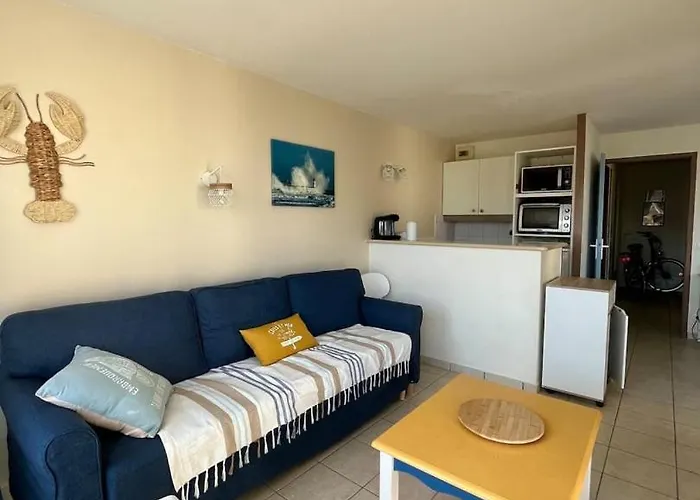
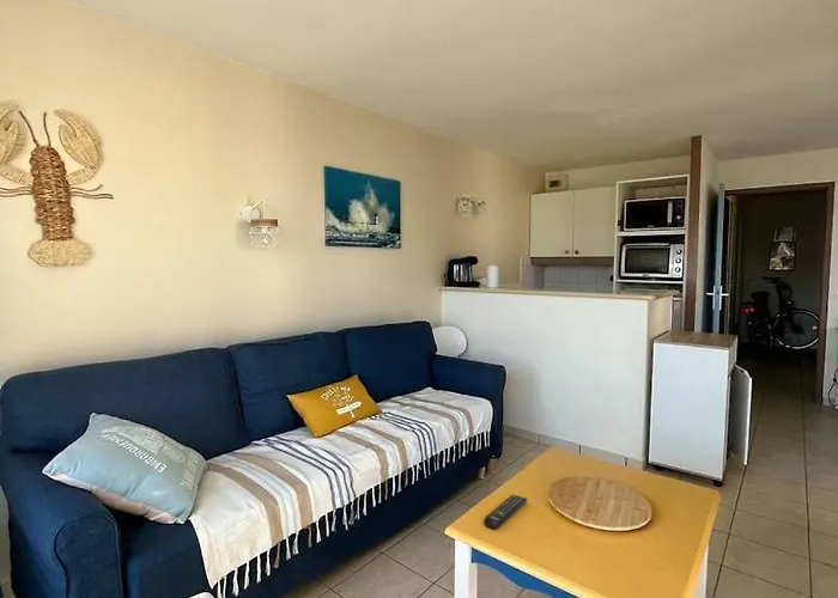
+ remote control (506, 509)
